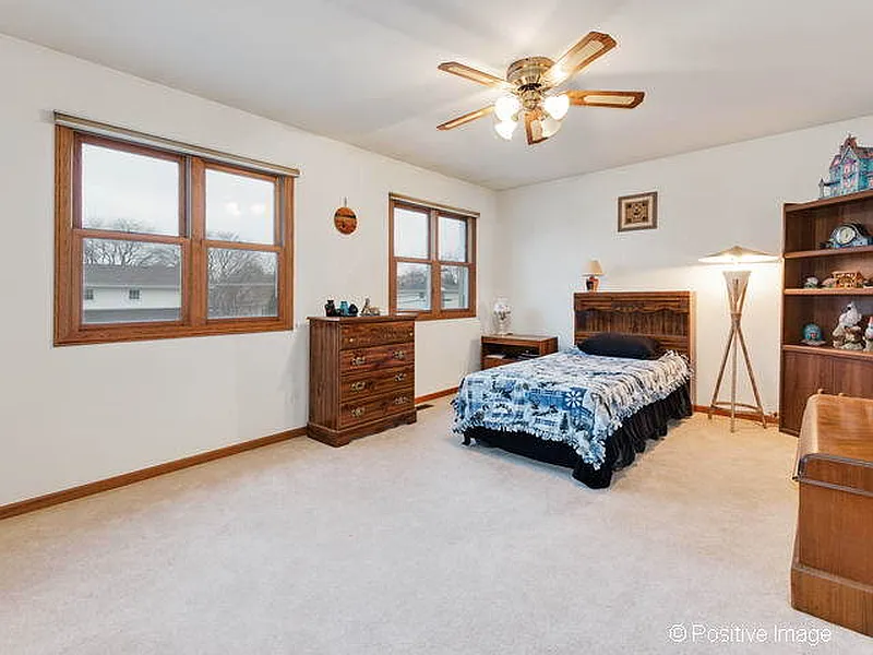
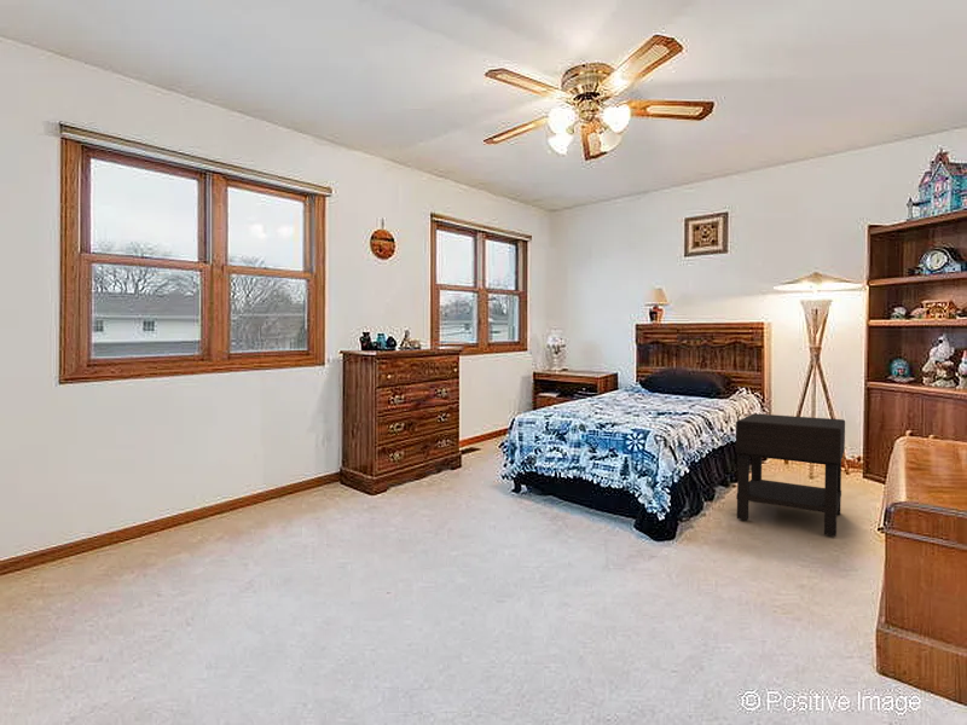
+ nightstand (793, 460)
